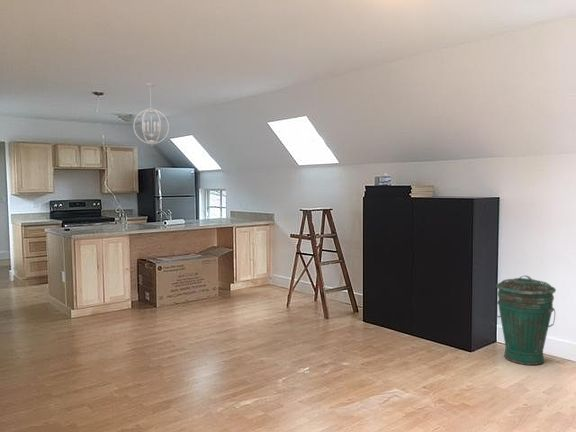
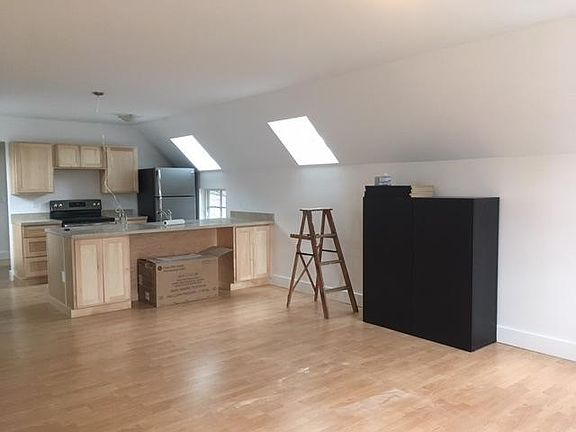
- trash can (524, 317)
- chandelier (151, 115)
